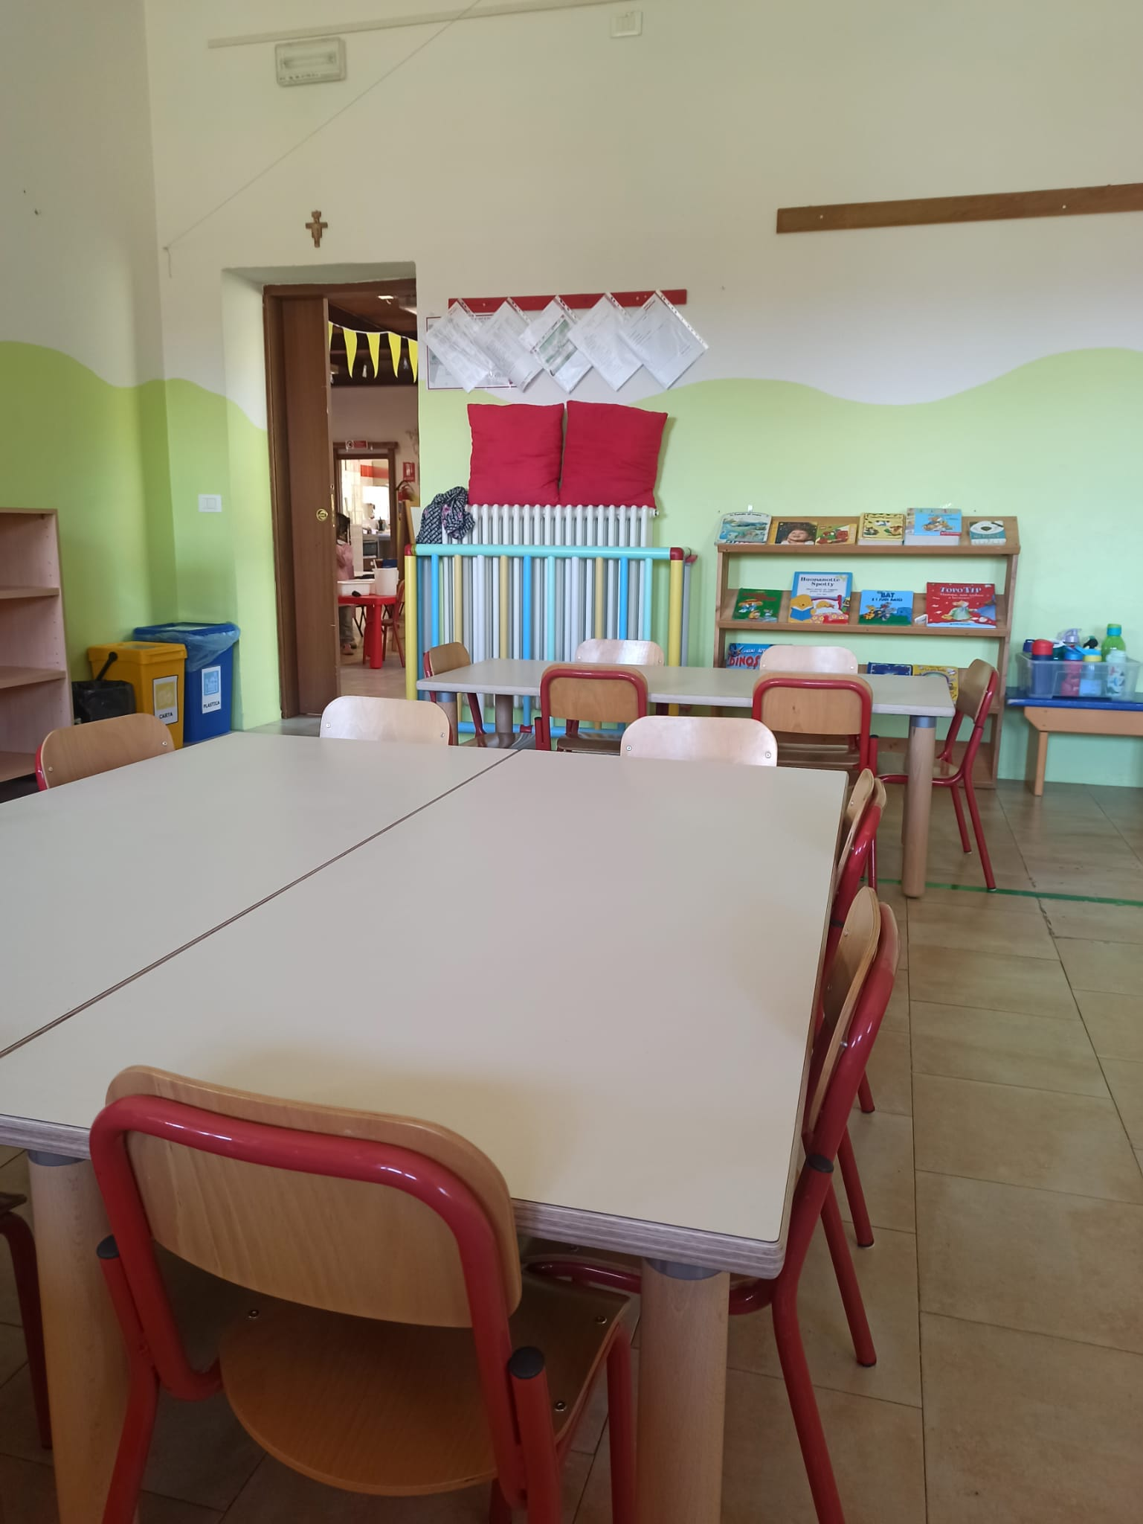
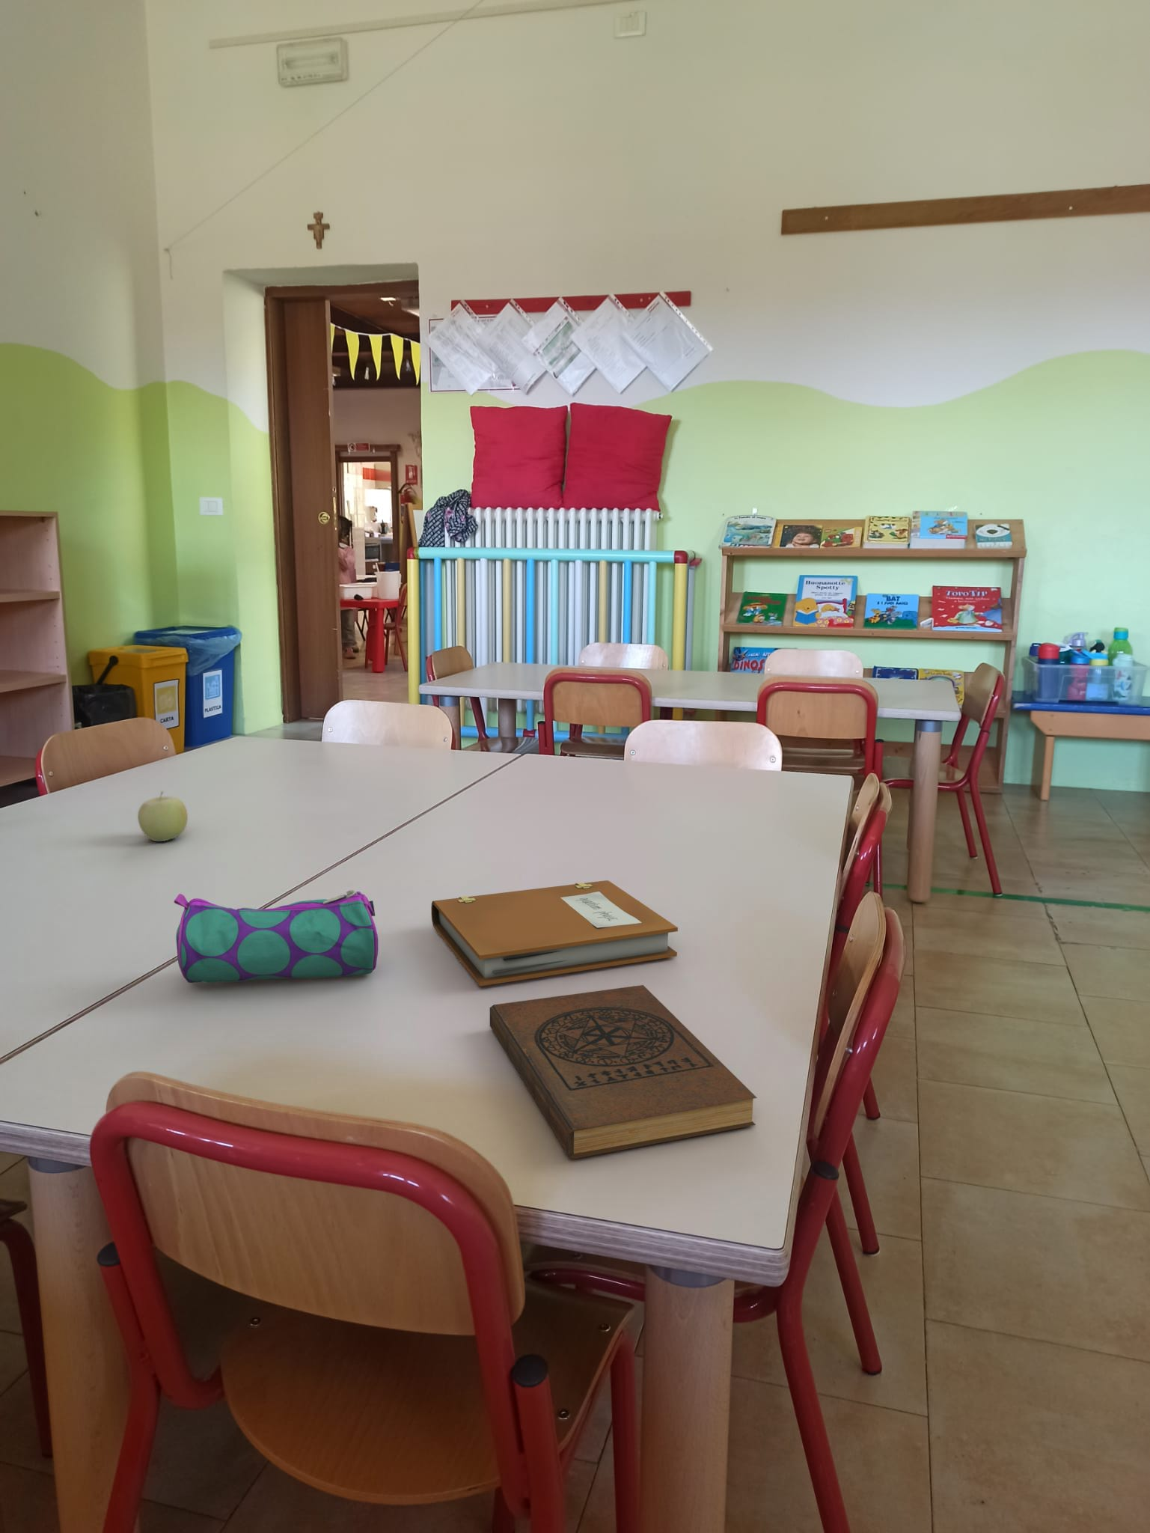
+ book (610, 1059)
+ fruit (162, 814)
+ notebook (553, 925)
+ pencil case (278, 935)
